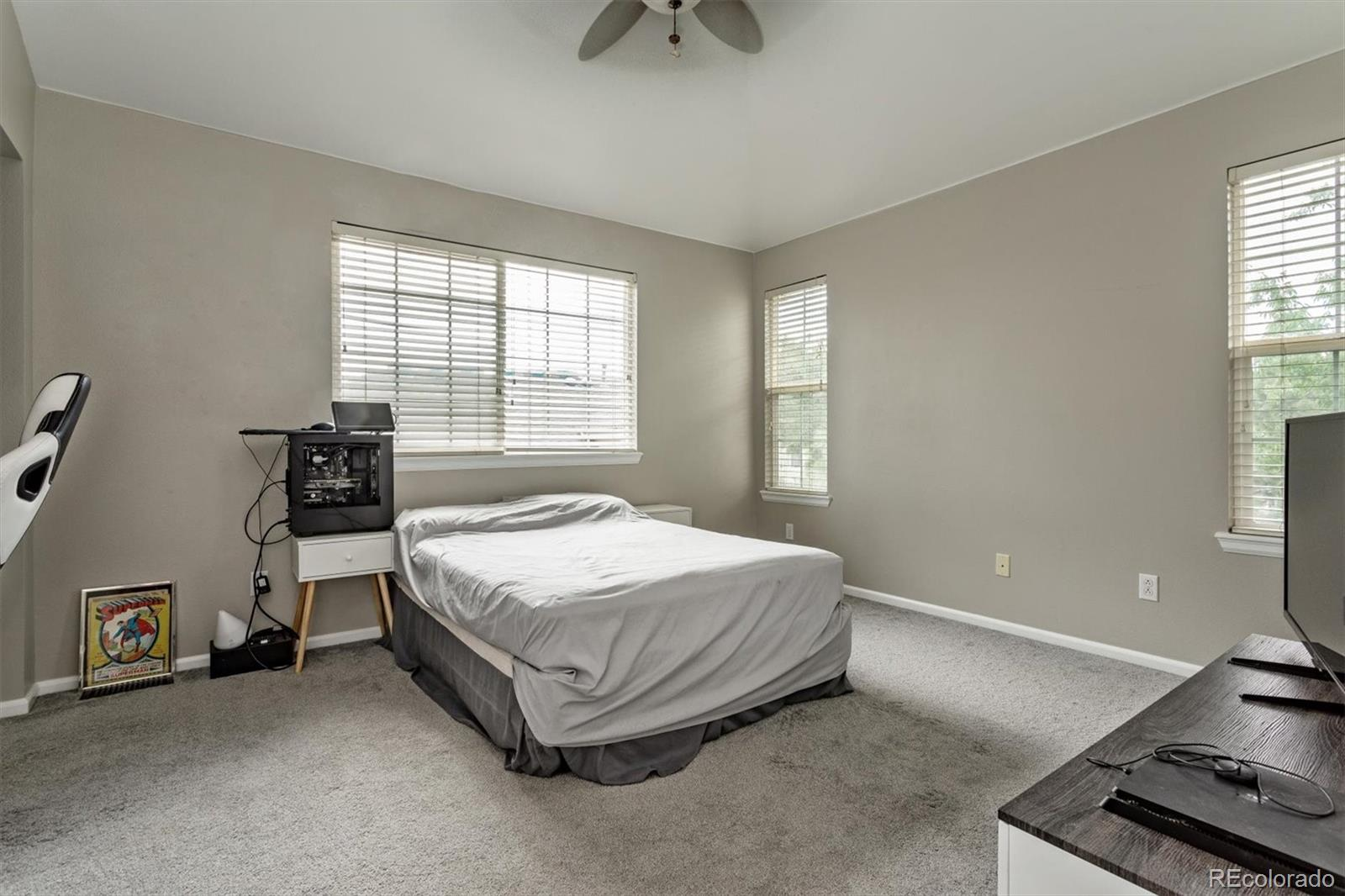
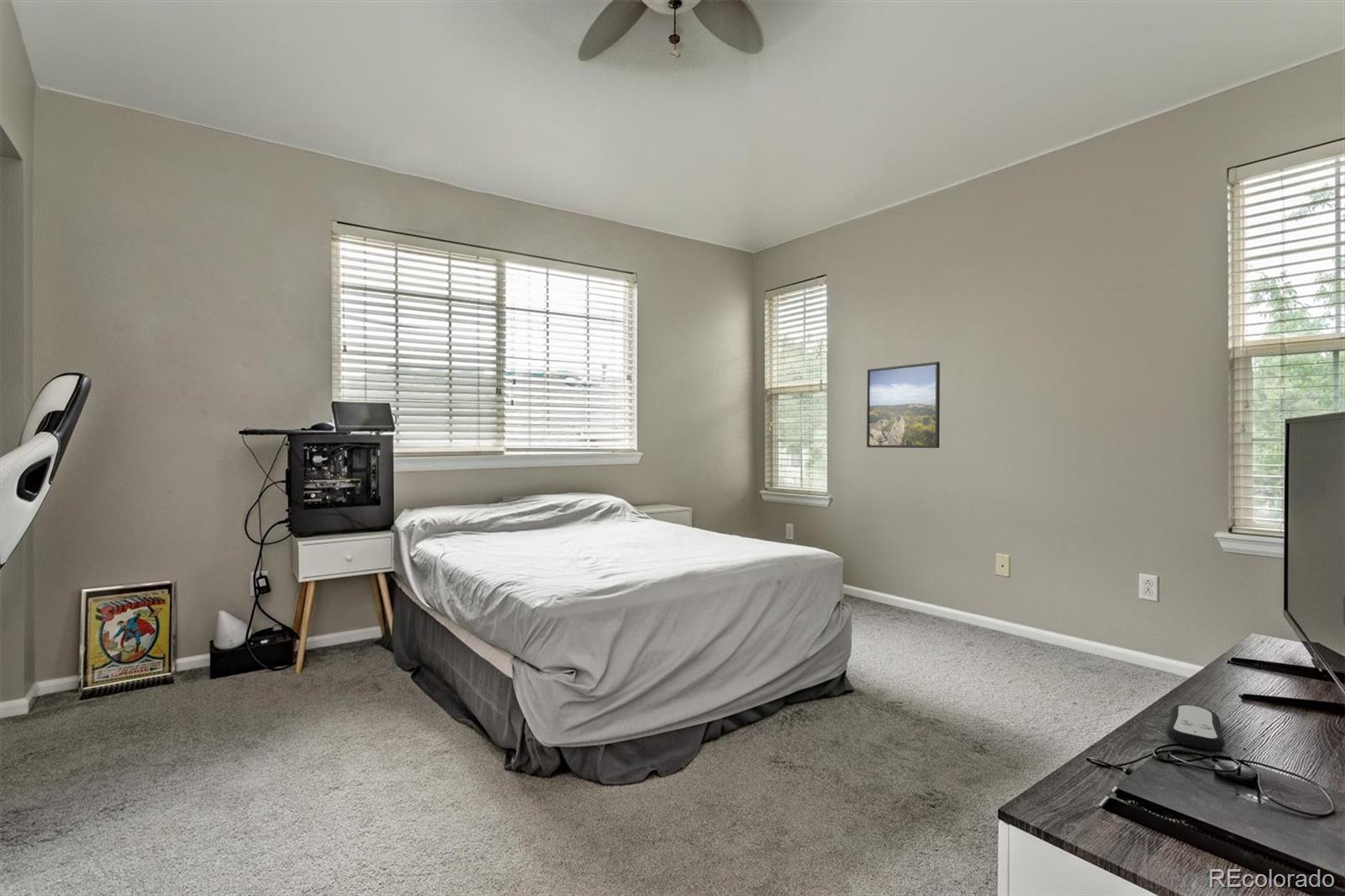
+ remote control (1195, 725)
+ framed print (901, 406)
